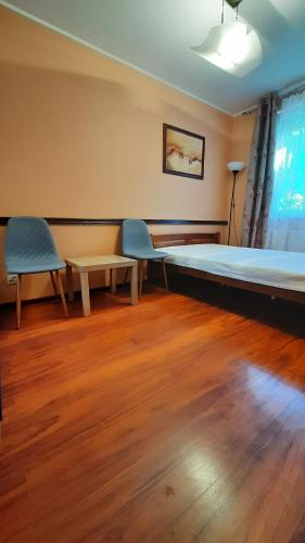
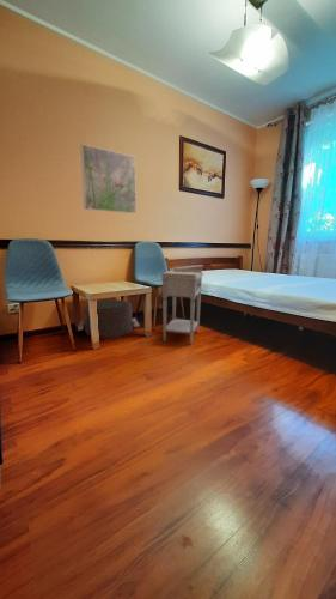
+ nightstand (190, 304)
+ pouf (108, 317)
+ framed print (110, 181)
